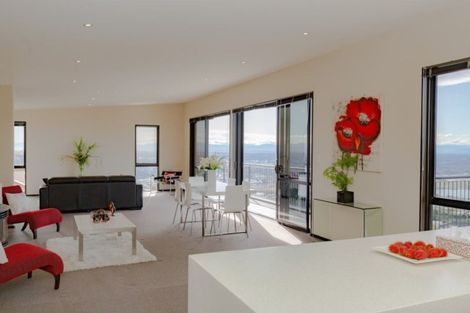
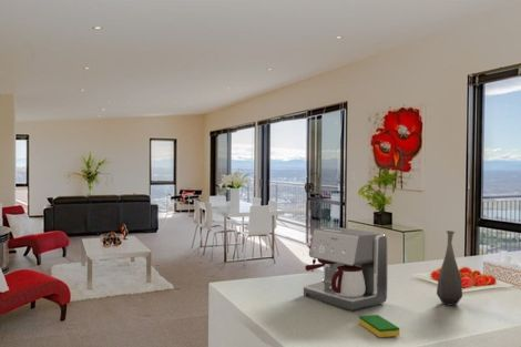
+ bottle (448, 267)
+ coffee maker (344, 264)
+ dish sponge (378, 325)
